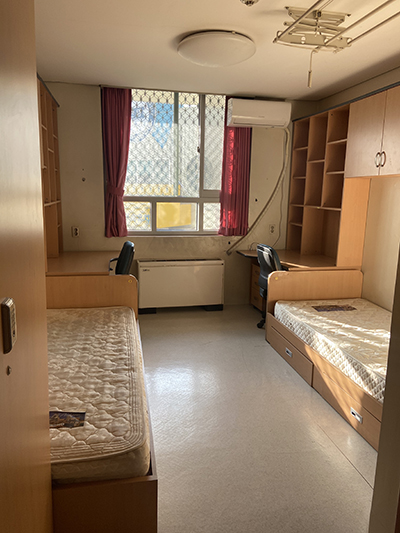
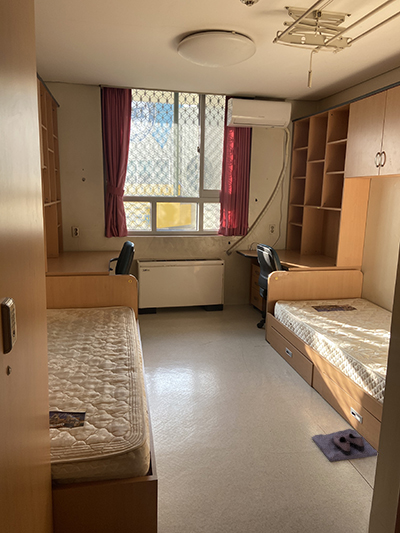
+ shoe (344, 438)
